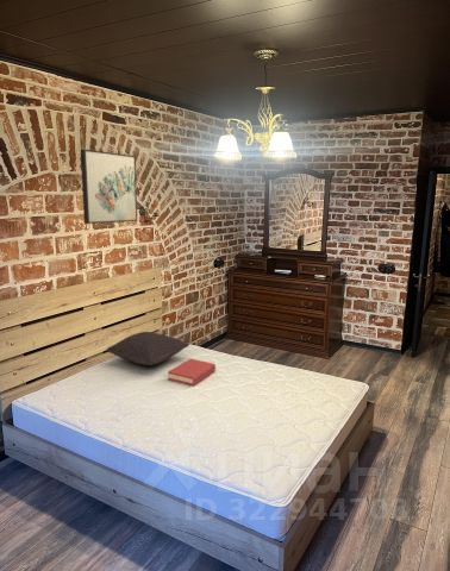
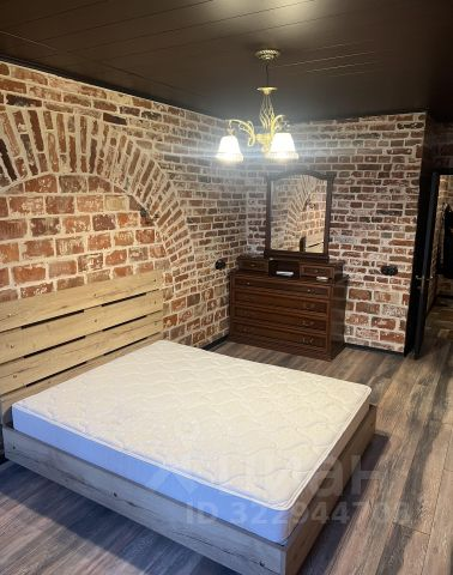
- wall art (111, 188)
- pillow (149, 347)
- hardback book (192, 371)
